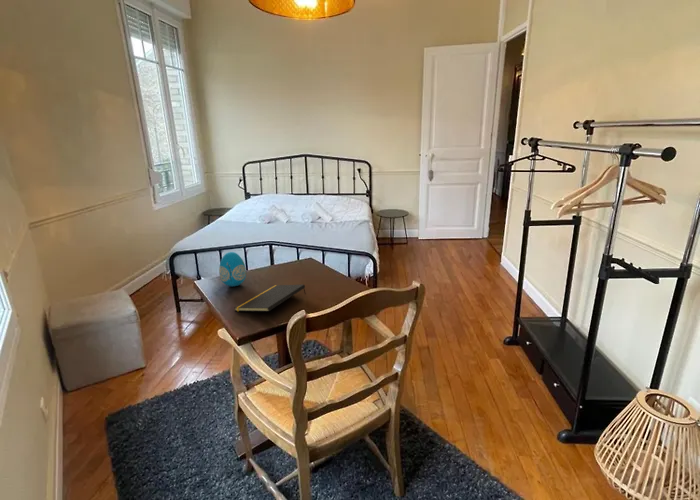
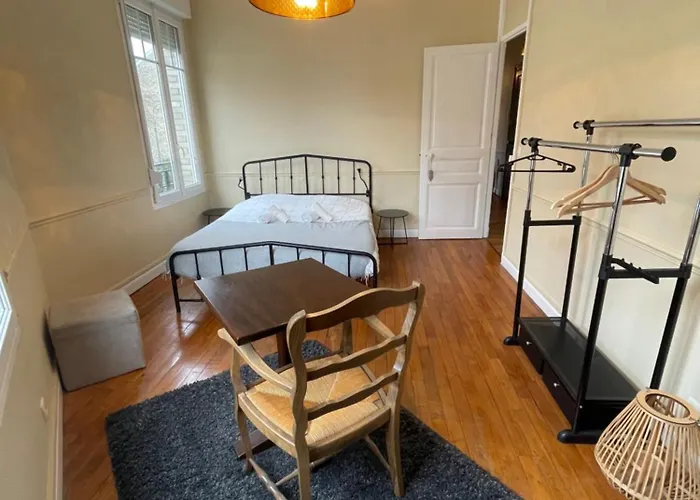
- notepad (270, 297)
- decorative egg (232, 269)
